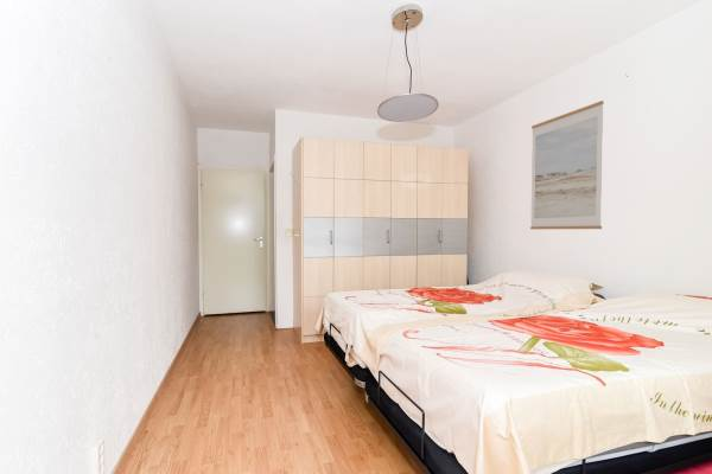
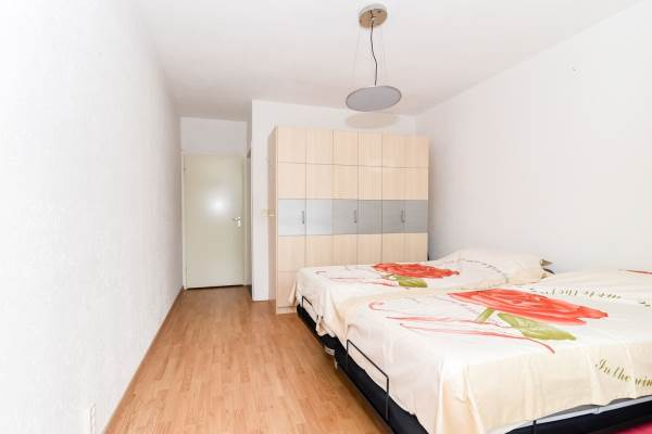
- wall art (562, 172)
